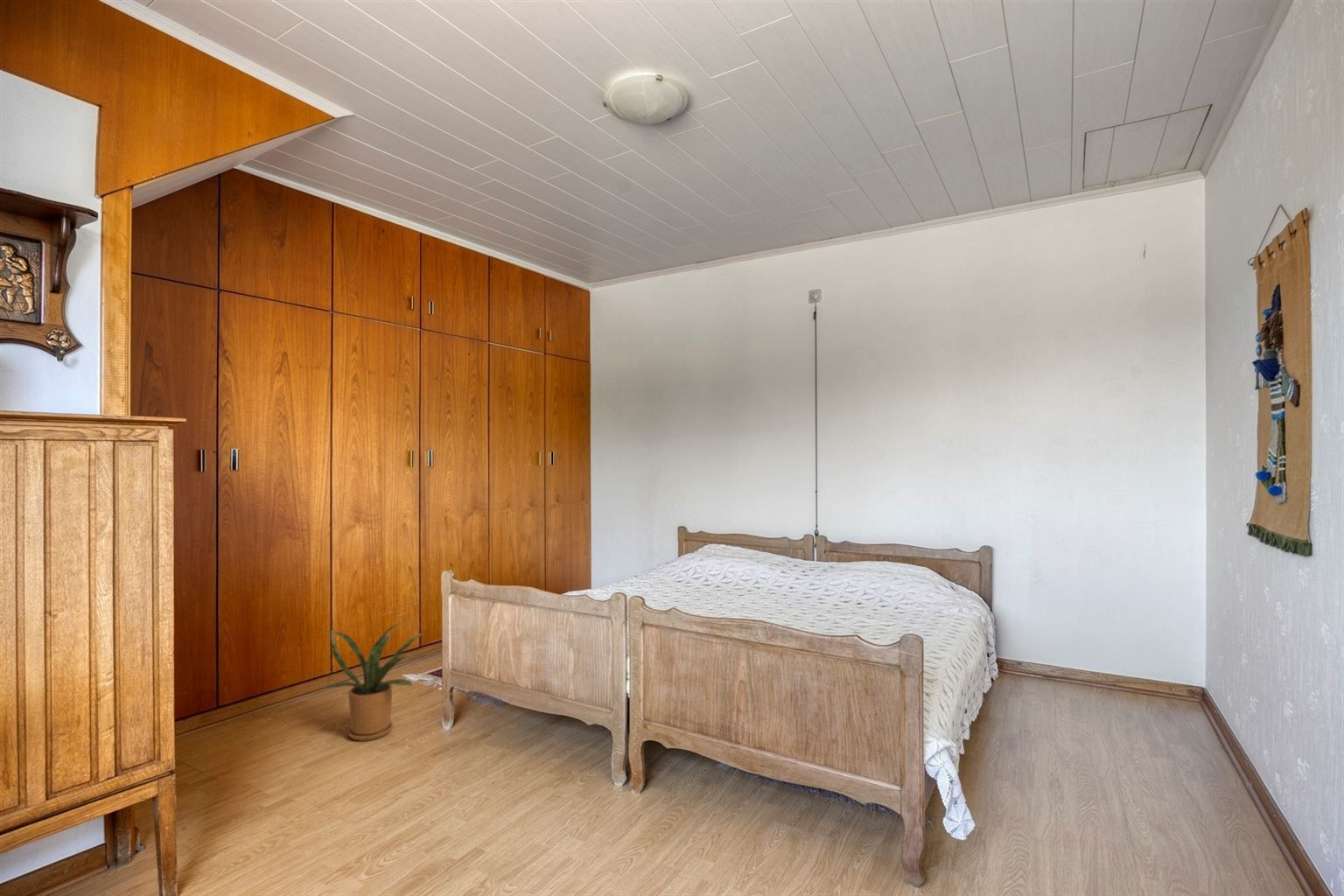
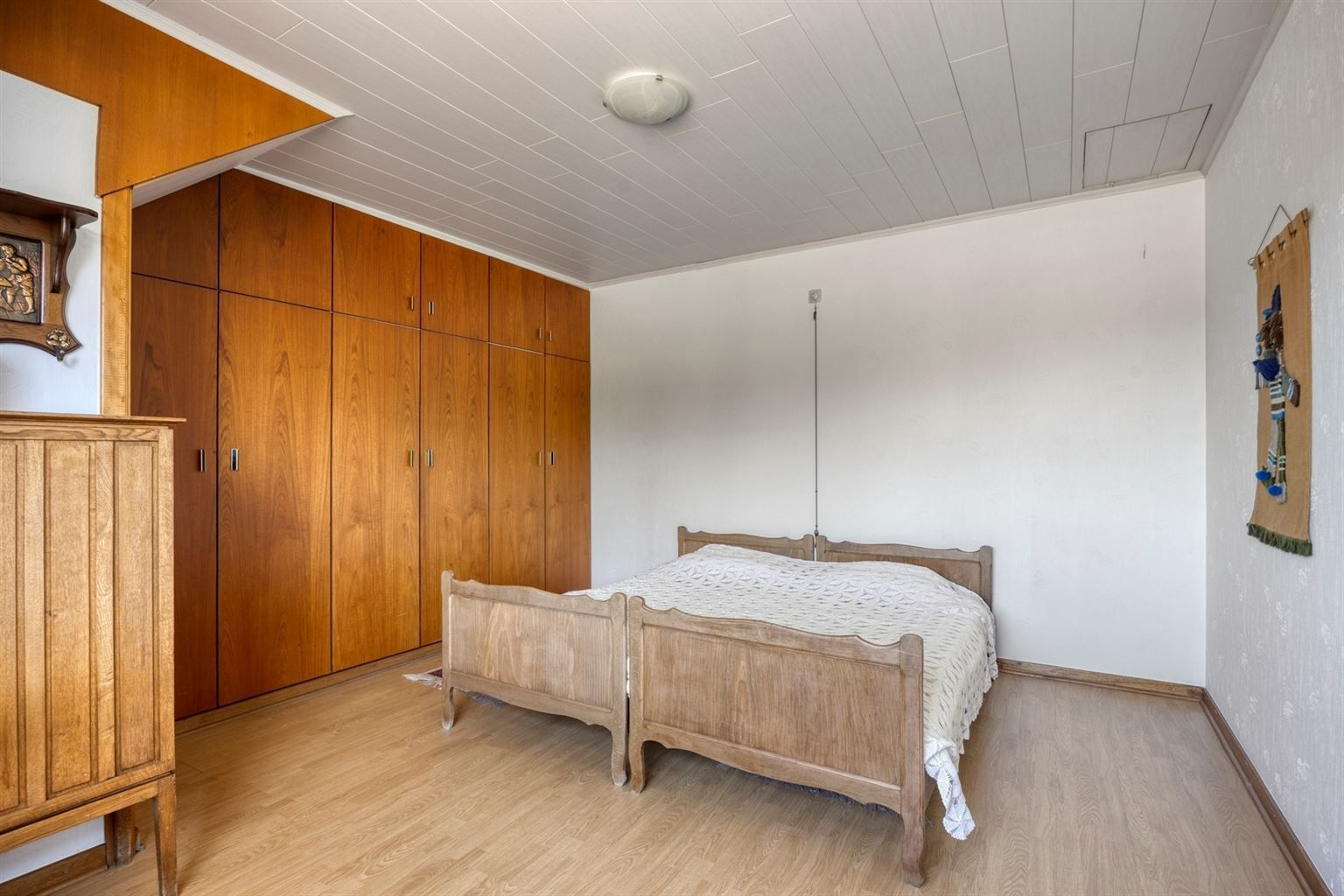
- house plant (375, 674)
